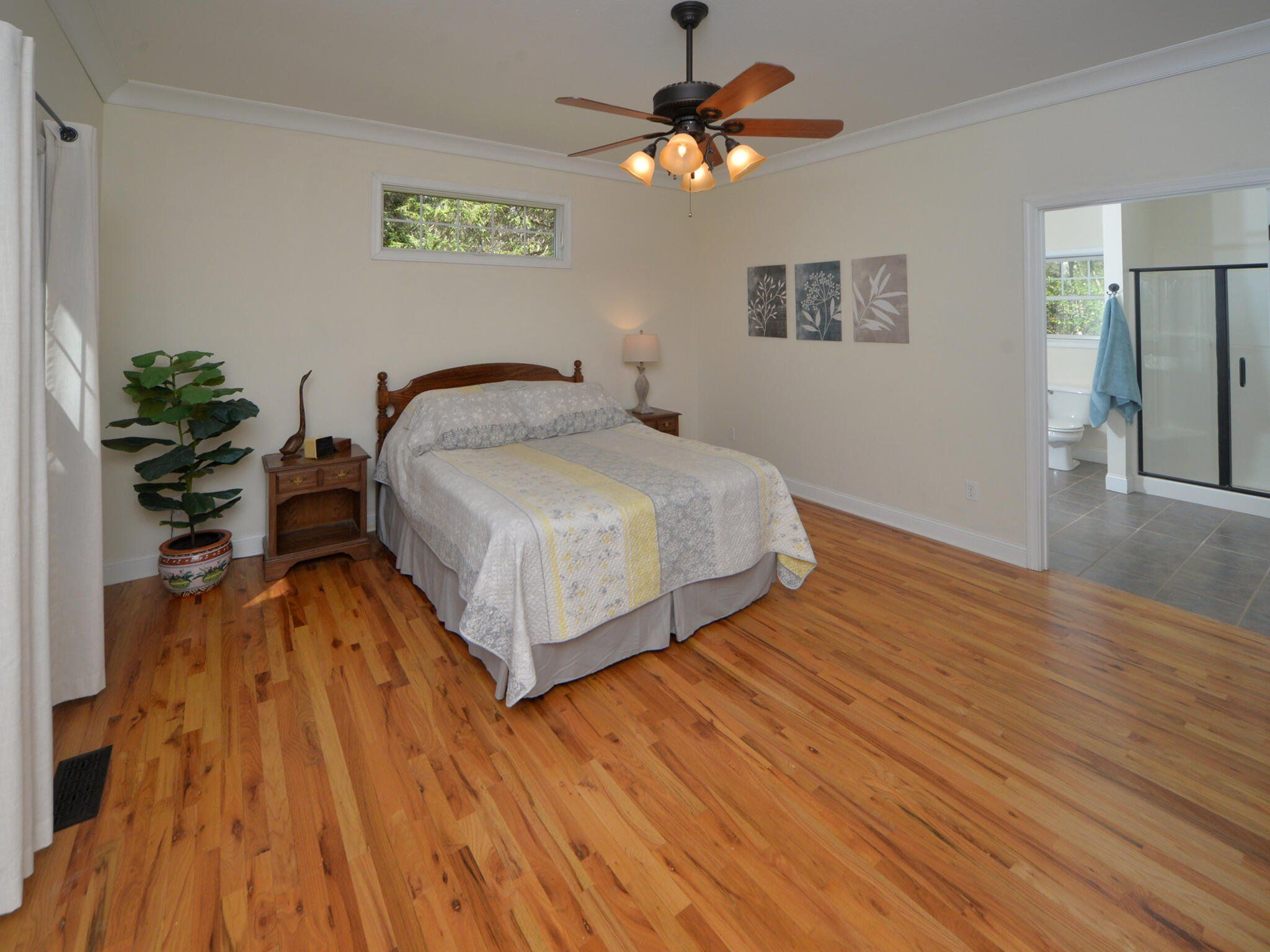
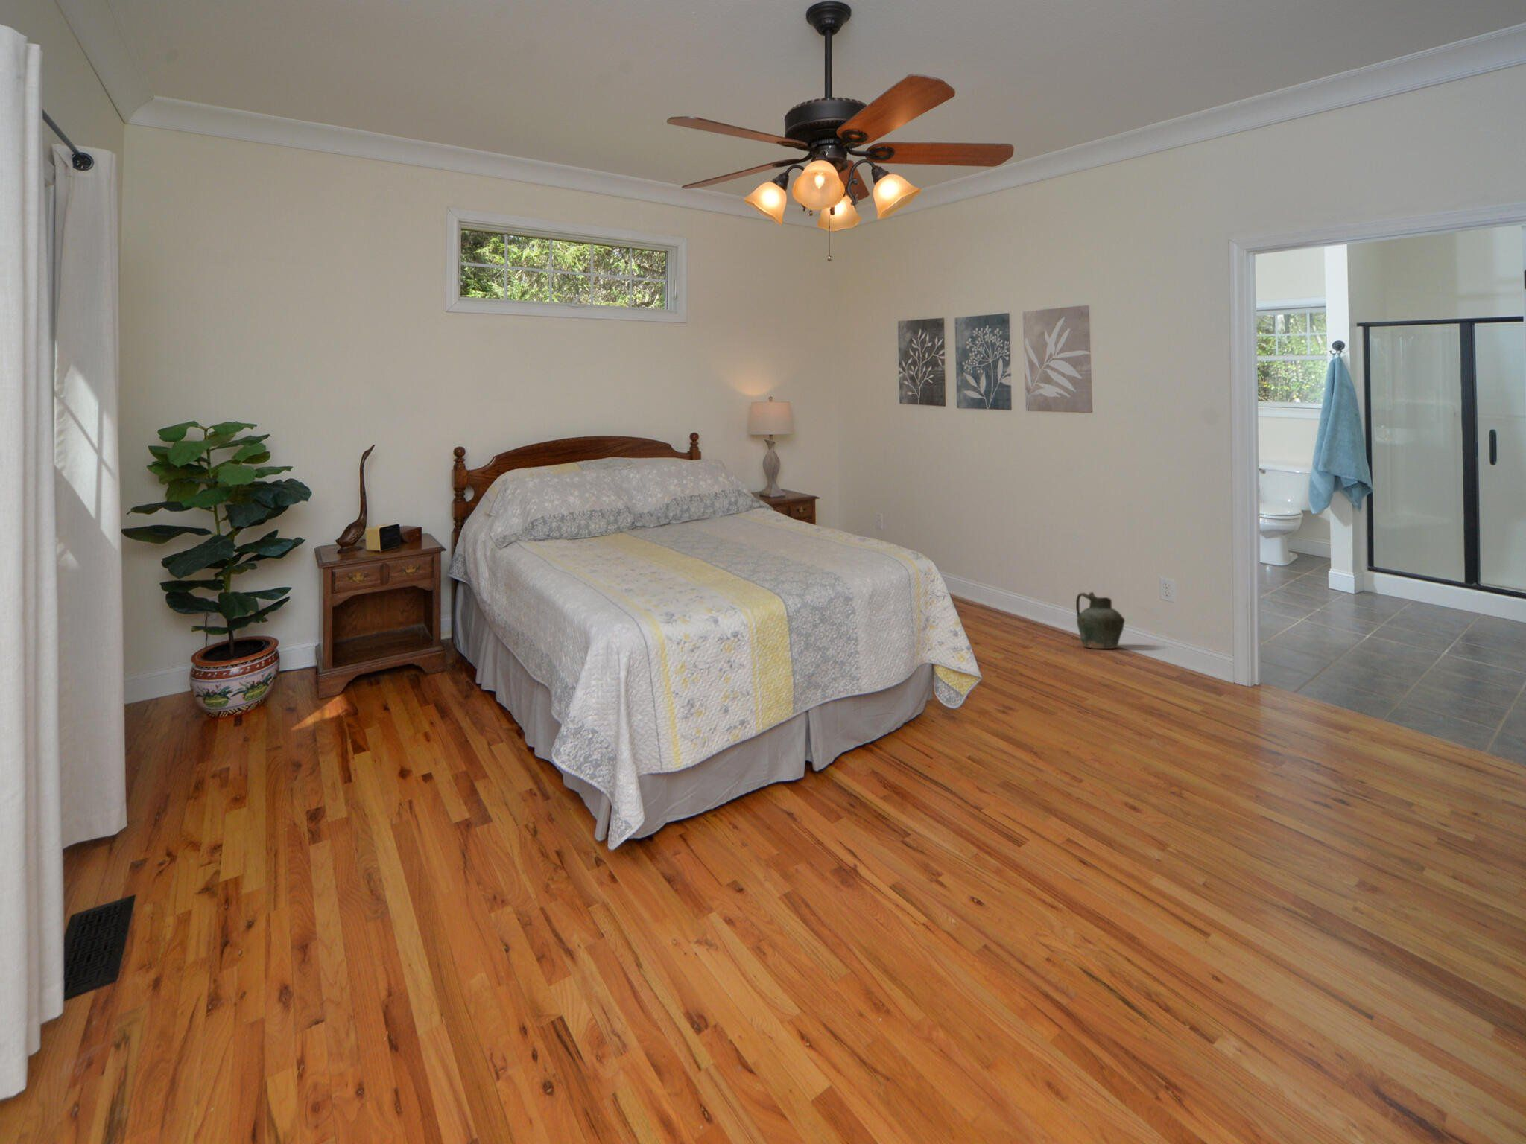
+ ceramic jug (1099, 620)
